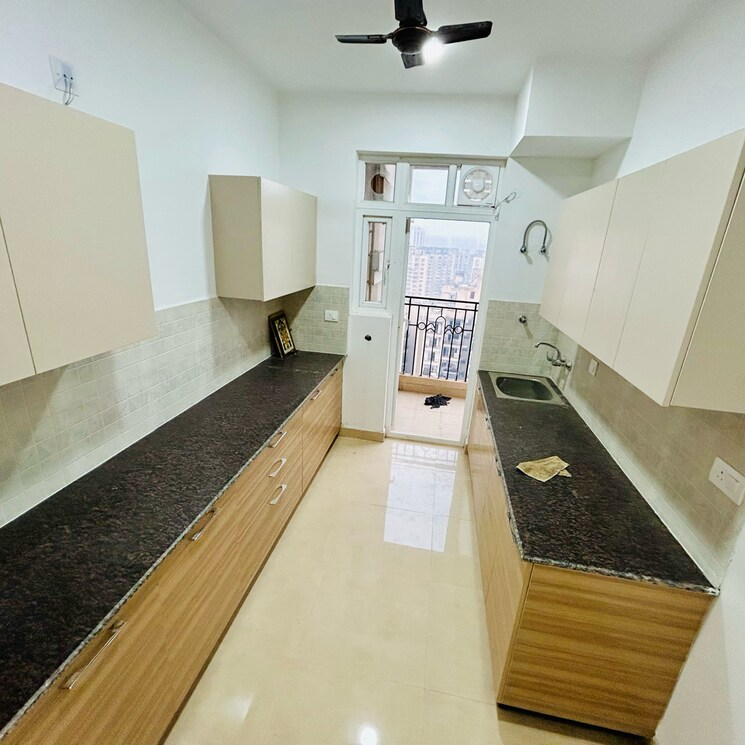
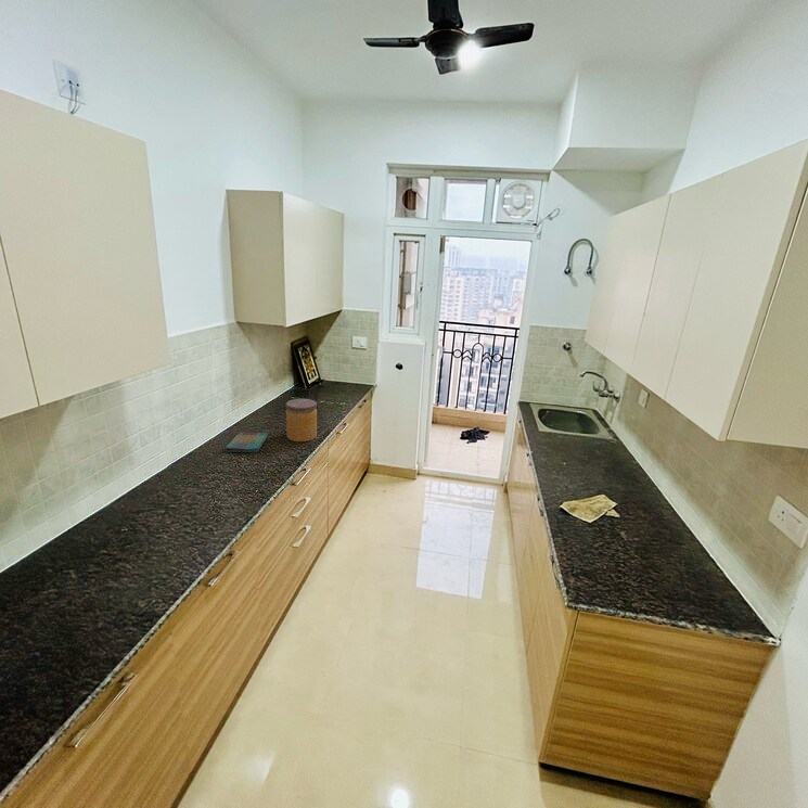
+ dish towel (247, 440)
+ jar (302, 420)
